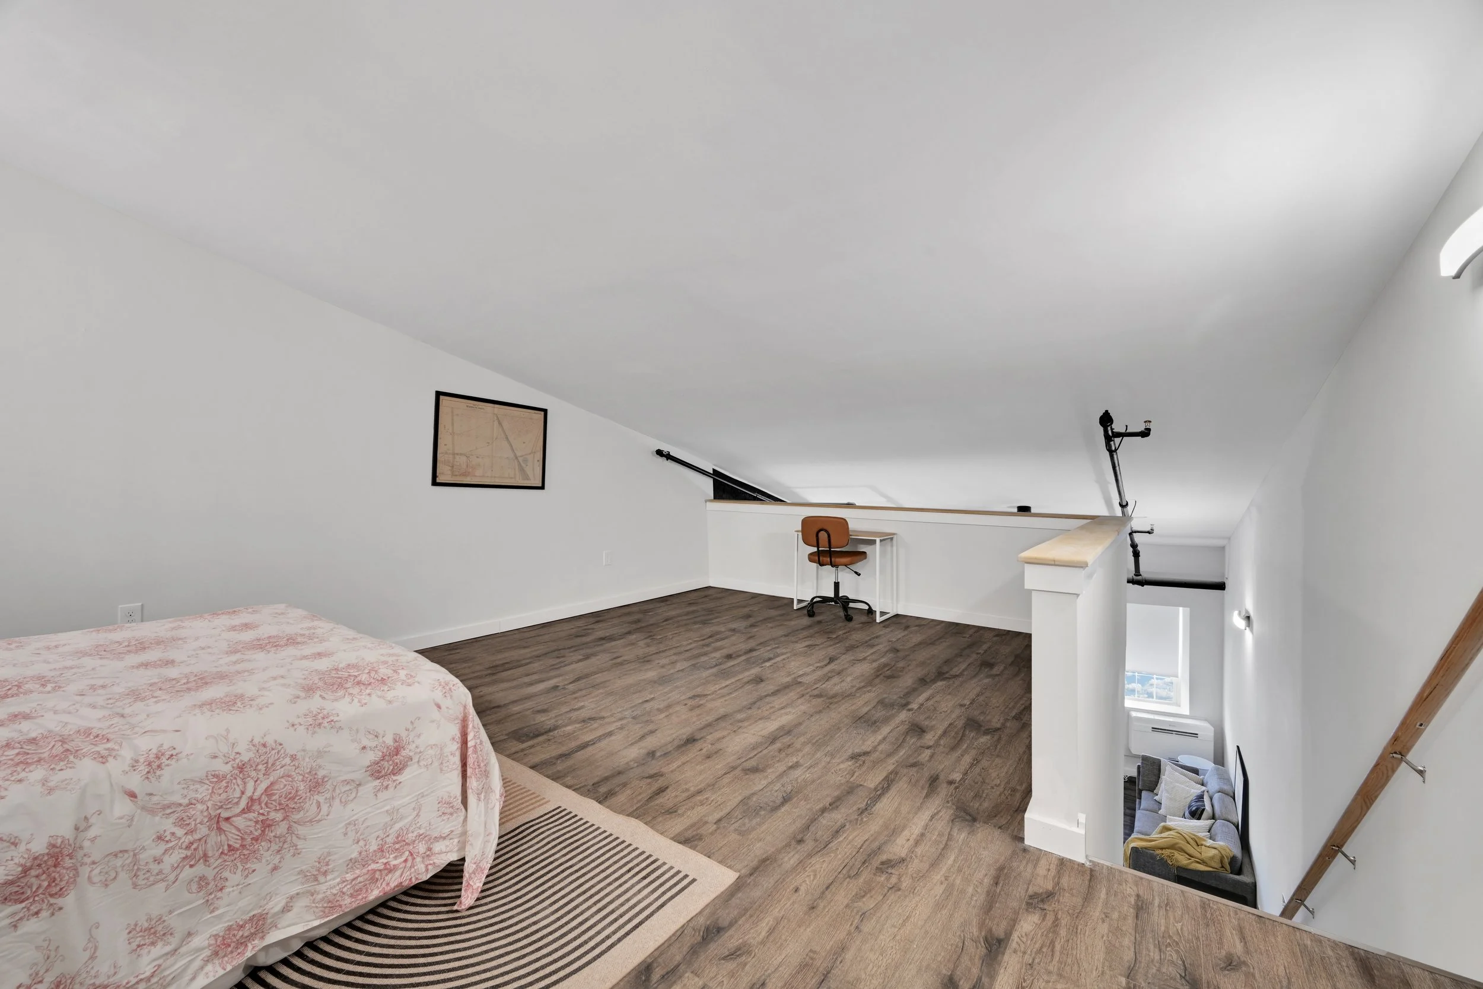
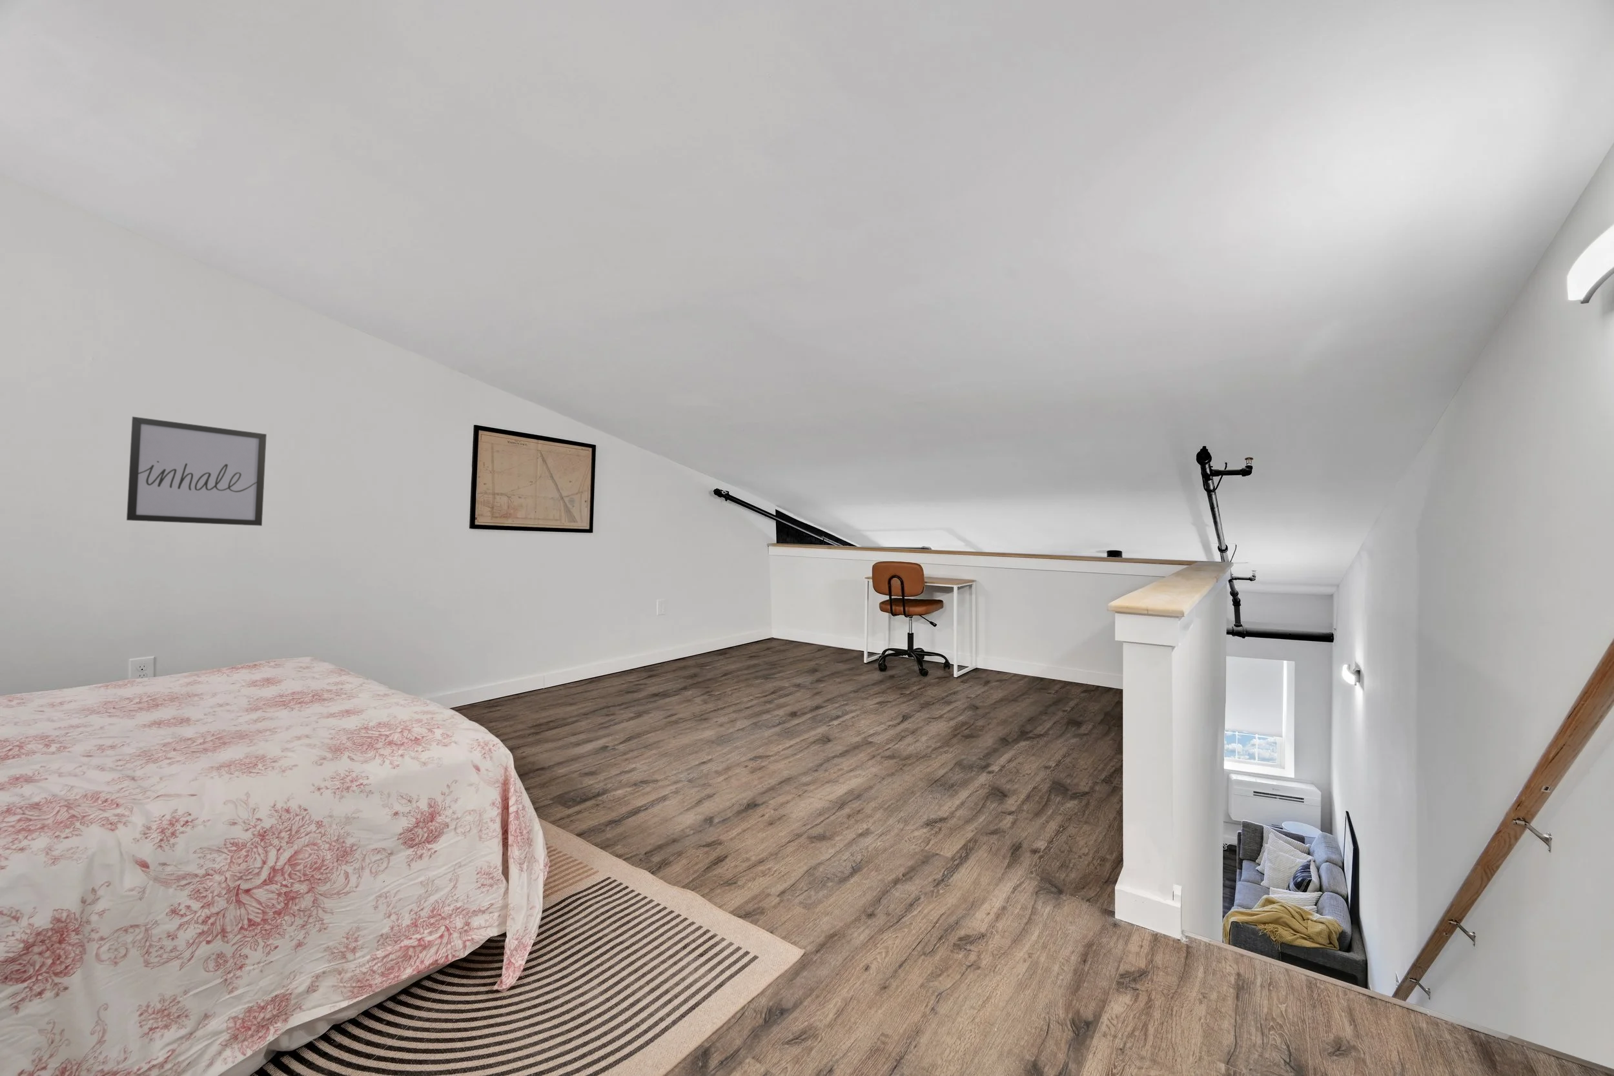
+ wall art (201, 474)
